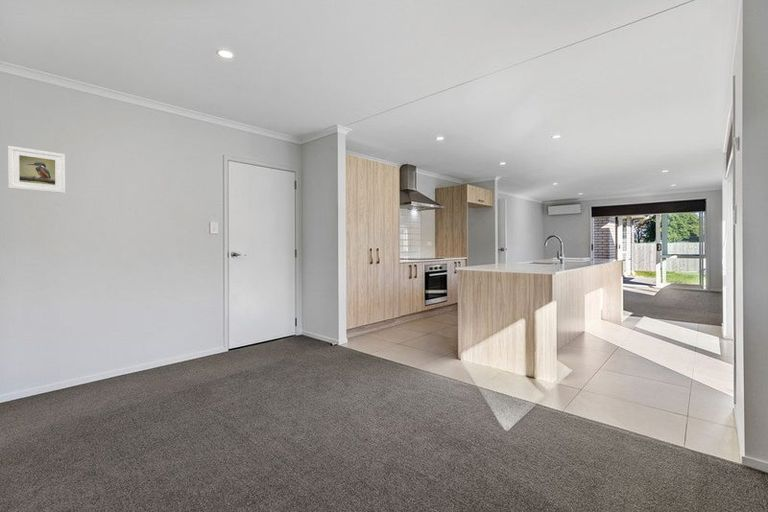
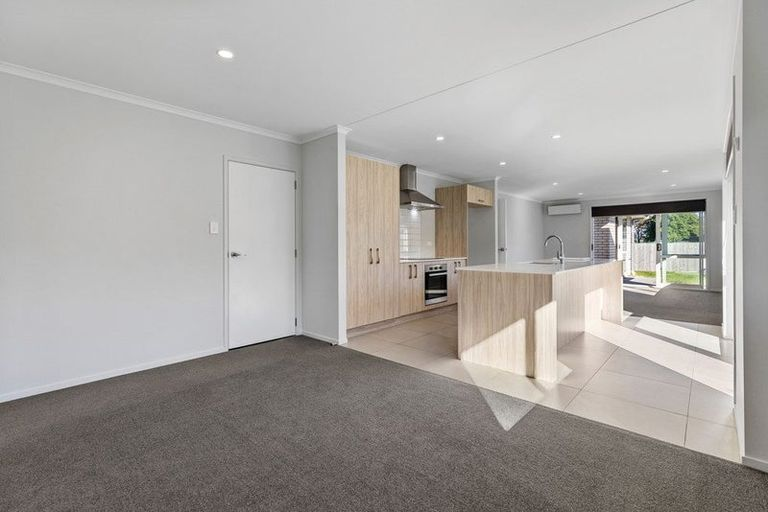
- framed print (37, 170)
